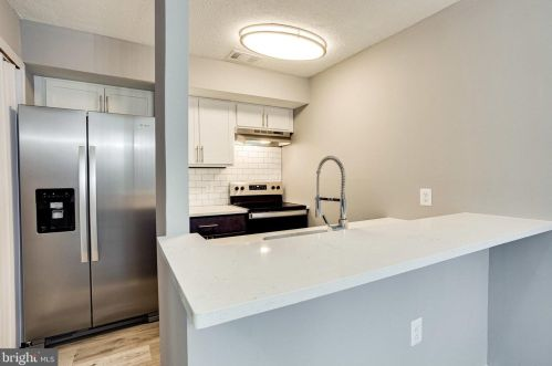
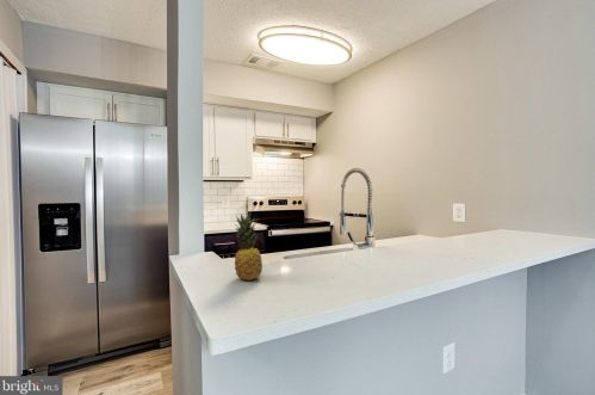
+ fruit (248, 245)
